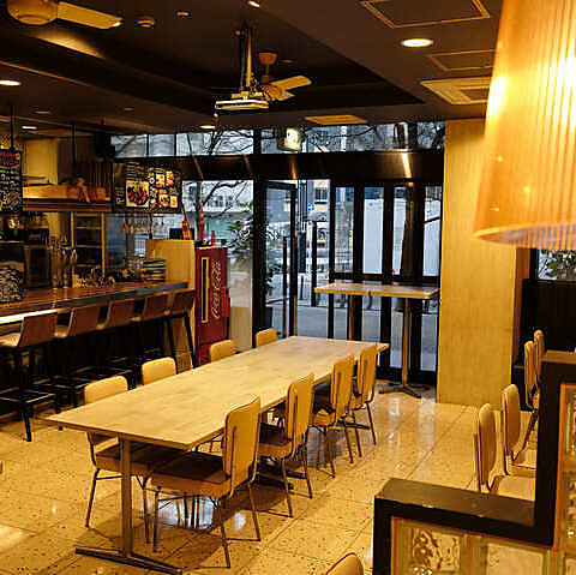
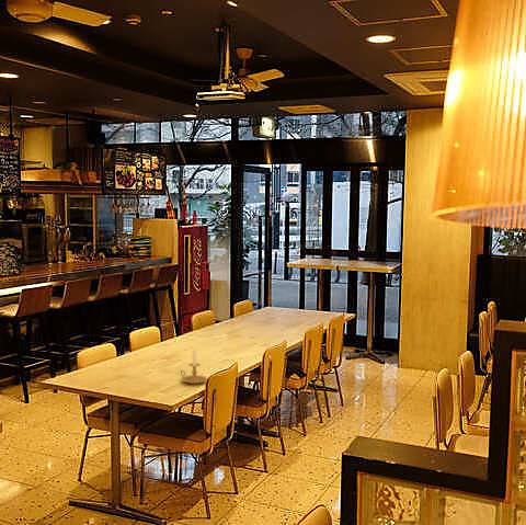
+ candle holder (192, 365)
